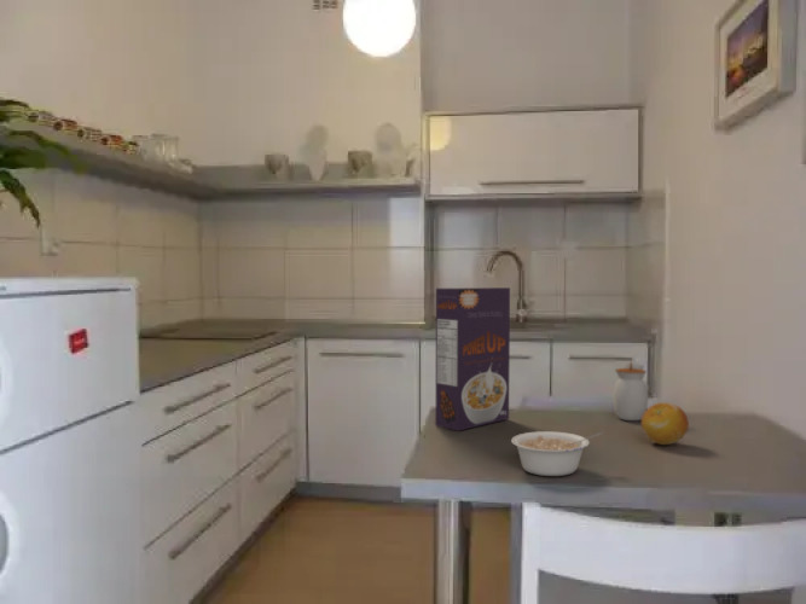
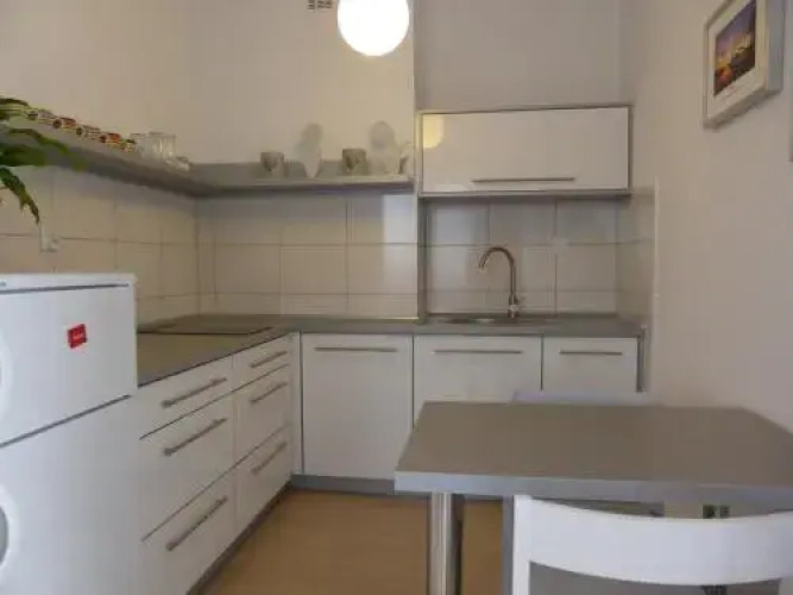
- fruit (663, 423)
- legume (551, 451)
- cereal box (472, 355)
- jar (631, 385)
